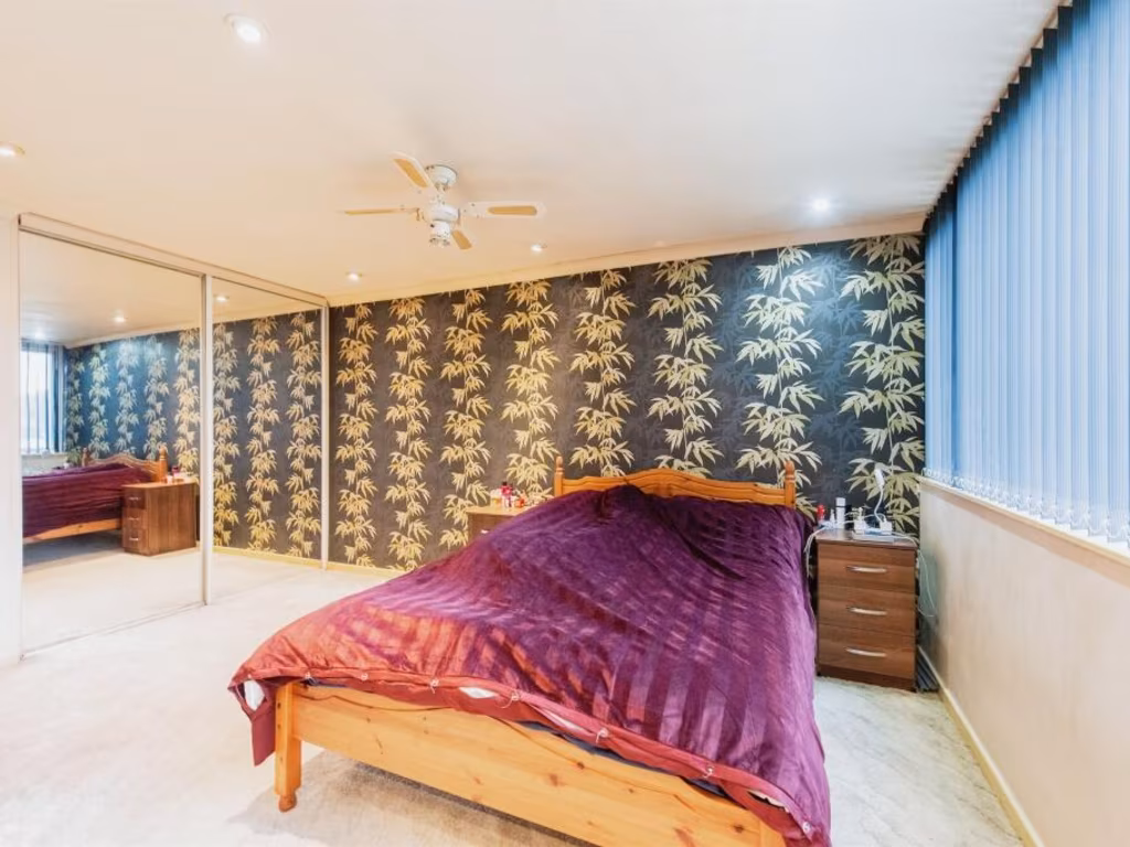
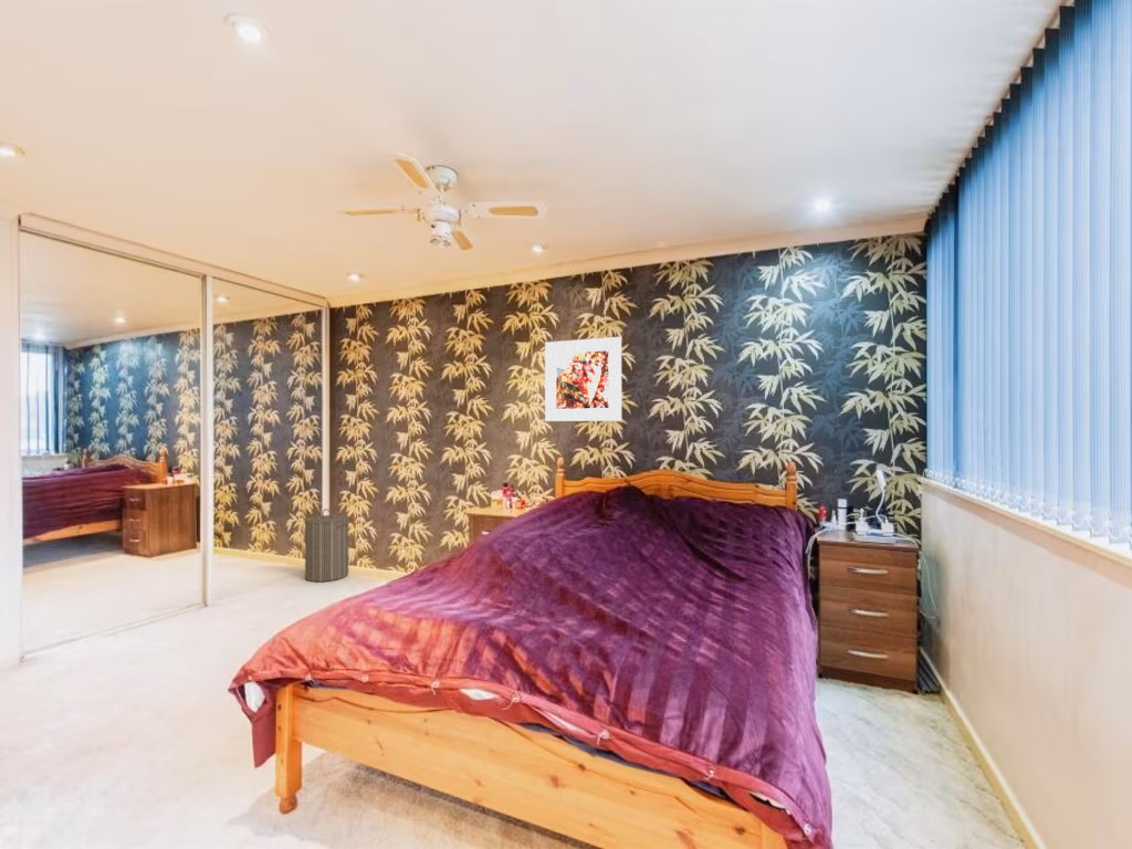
+ laundry hamper (327, 542)
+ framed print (581, 380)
